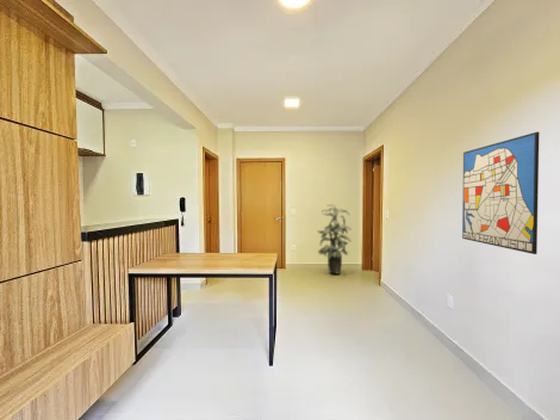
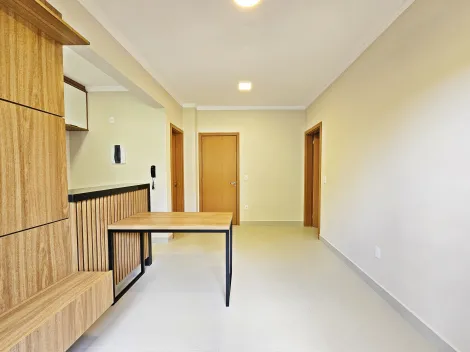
- indoor plant (332, 239)
- wall art (493, 194)
